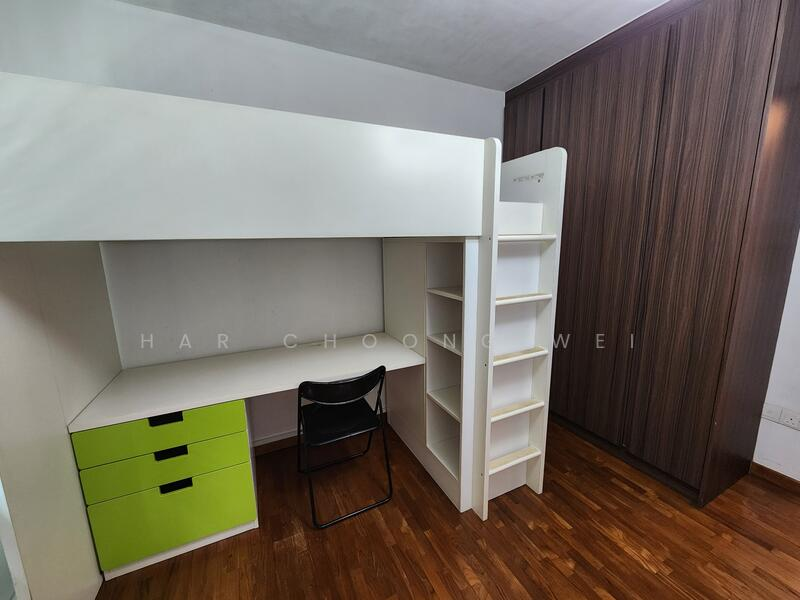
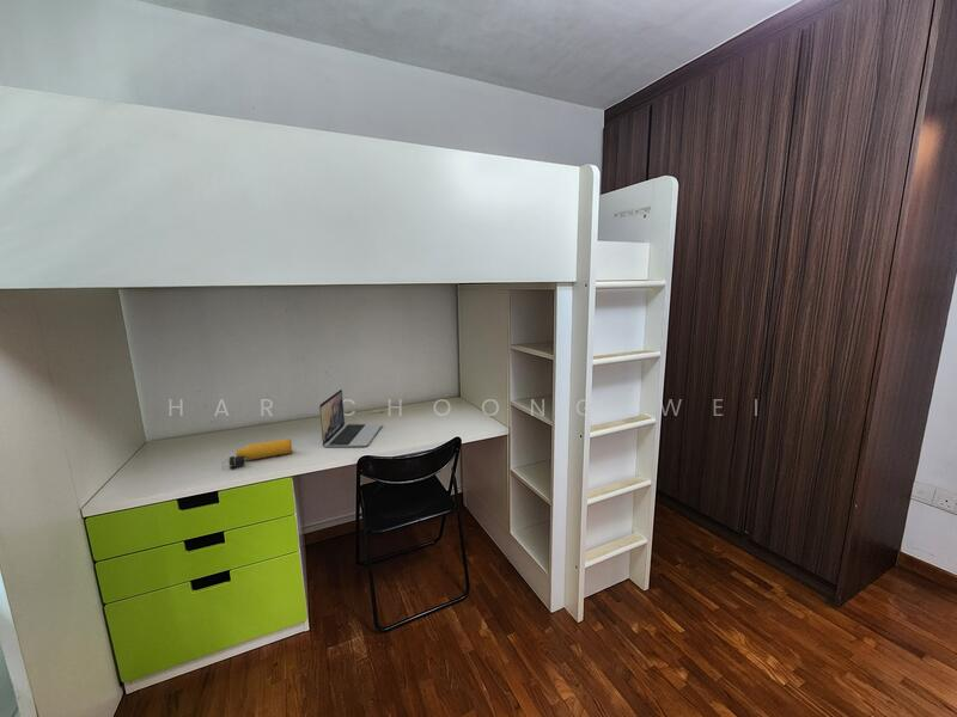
+ water bottle (257, 453)
+ laptop (353, 424)
